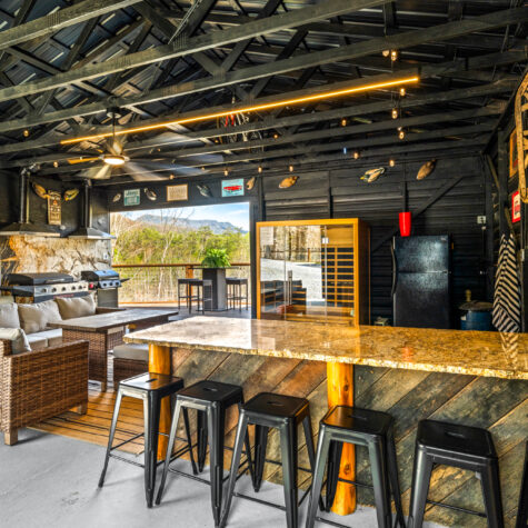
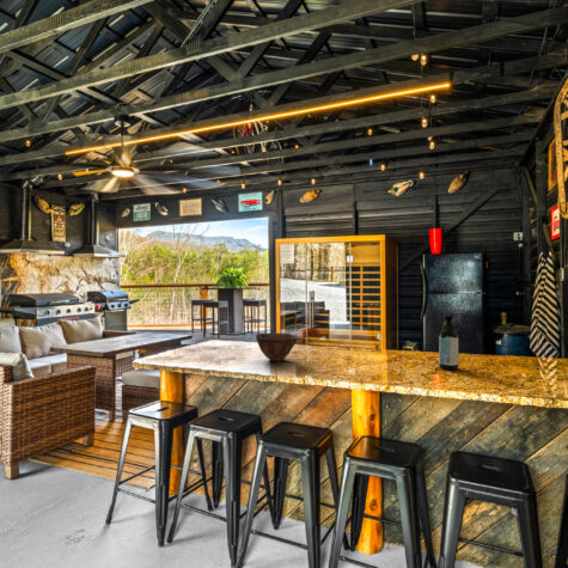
+ bowl (276, 347)
+ water bottle (448, 341)
